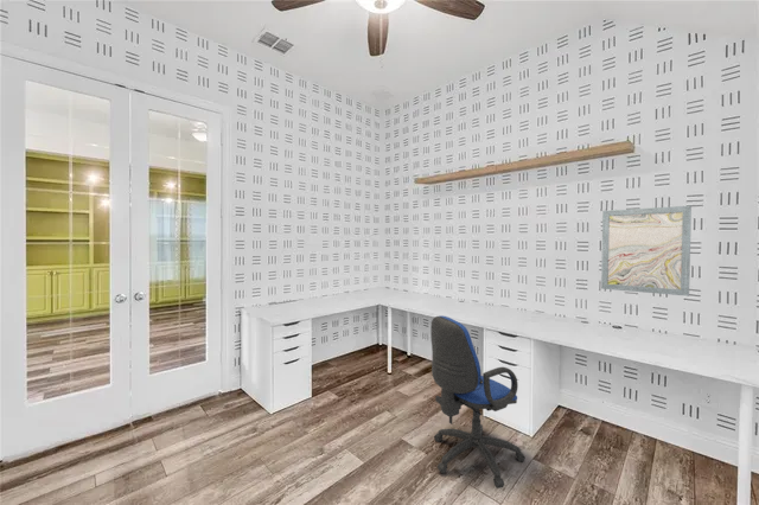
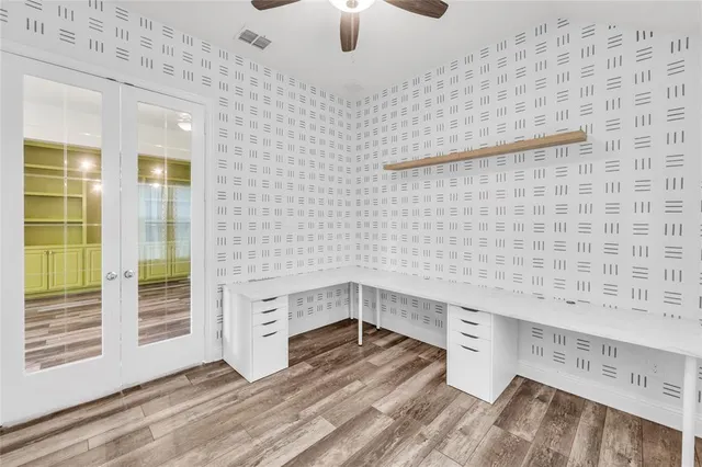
- wall art (643, 250)
- chair (473, 385)
